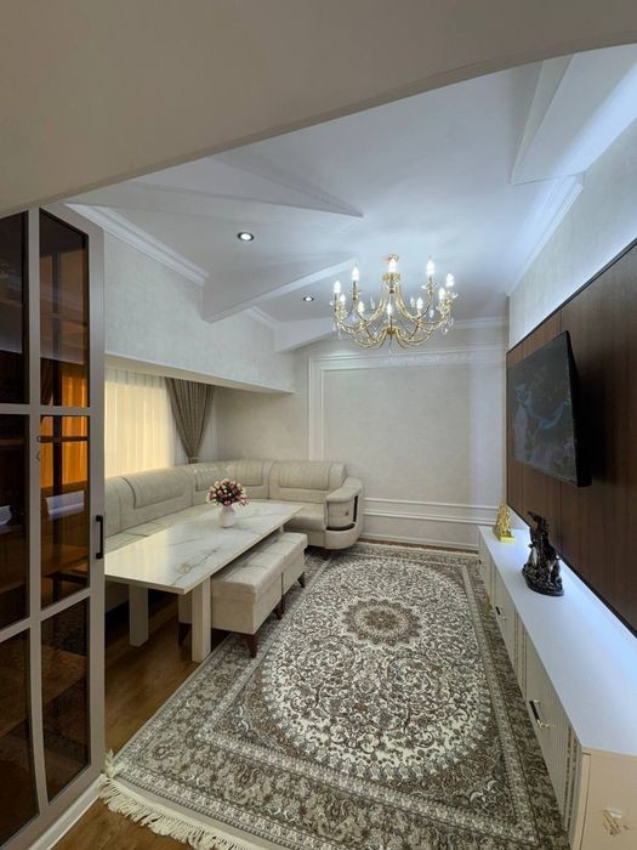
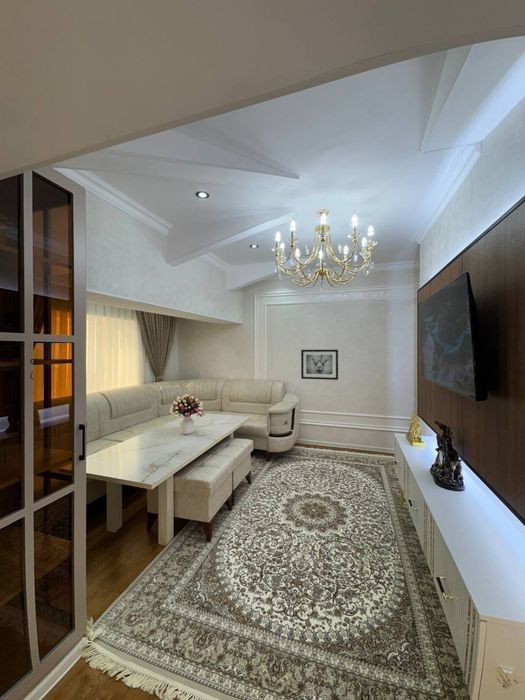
+ wall art (319, 364)
